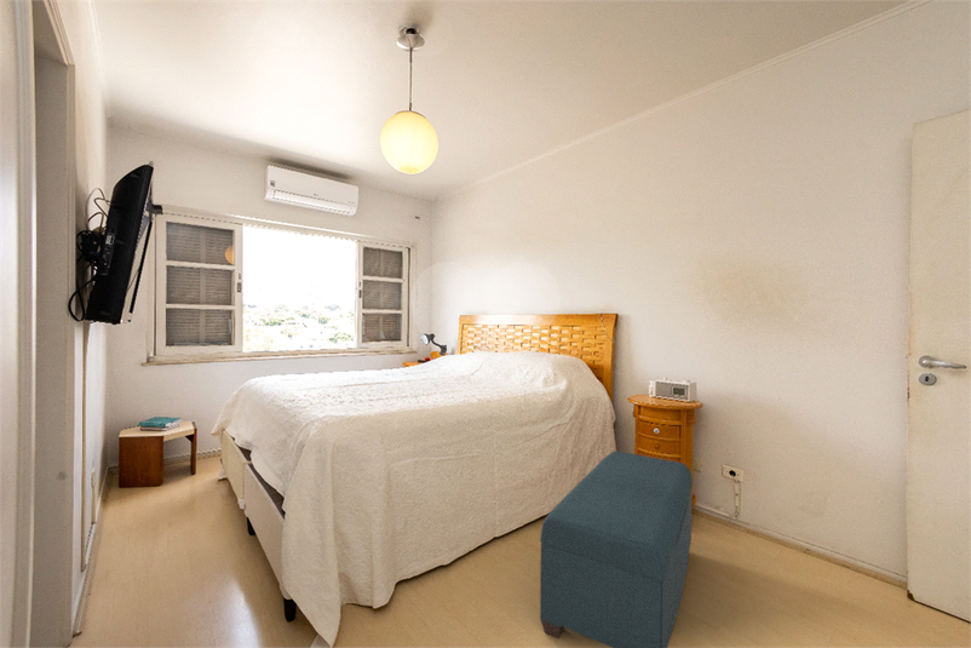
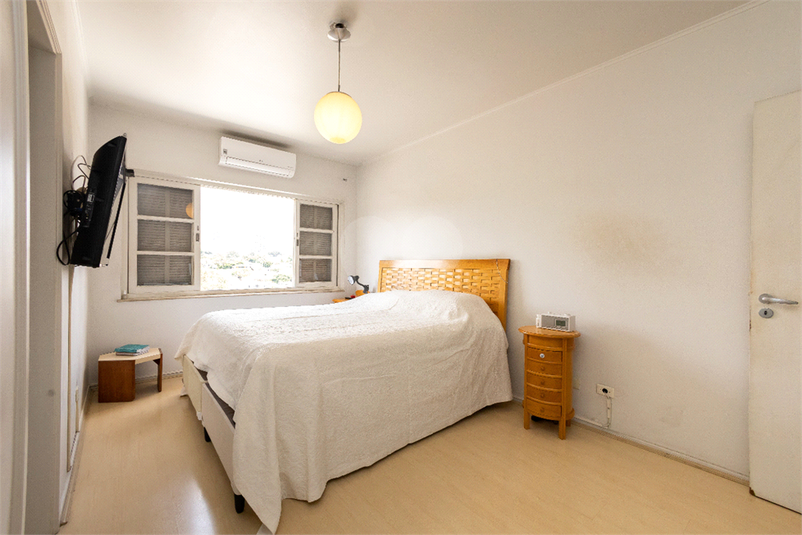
- bench (627, 534)
